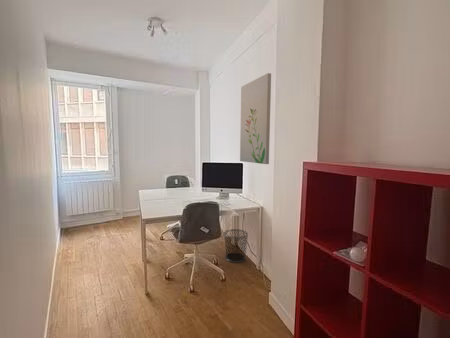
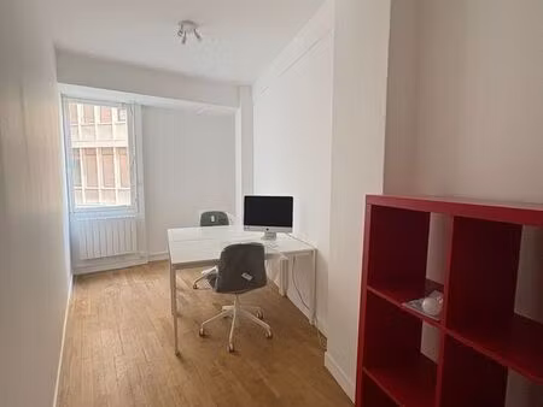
- waste bin (235, 245)
- wall art (253, 122)
